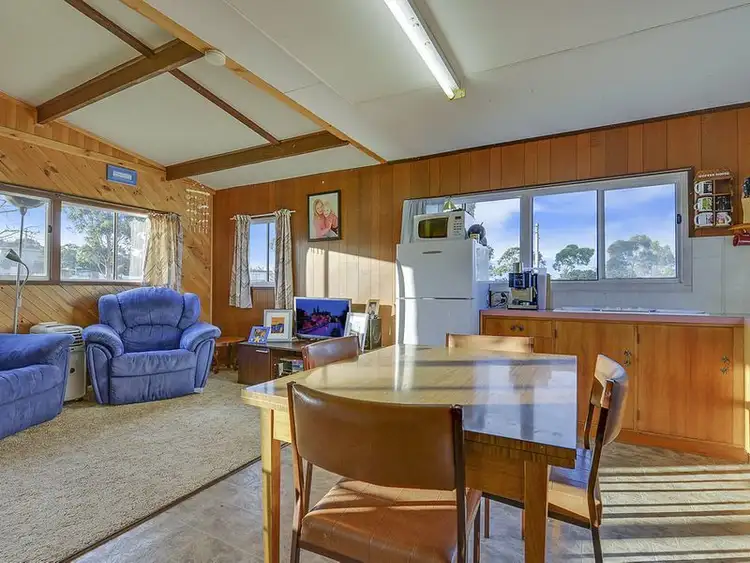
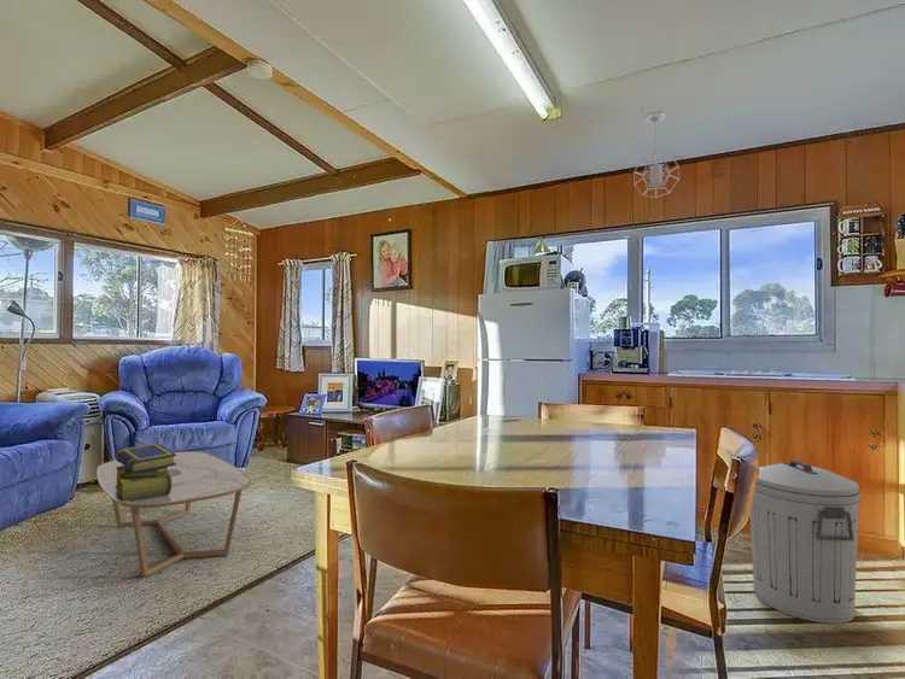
+ coffee table (169, 504)
+ trash can (800, 531)
+ pendant light (655, 156)
+ stack of books (145, 469)
